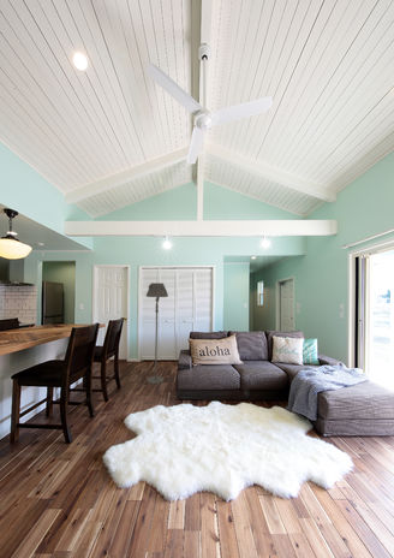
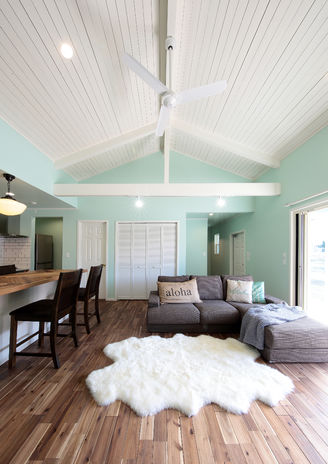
- floor lamp (156, 331)
